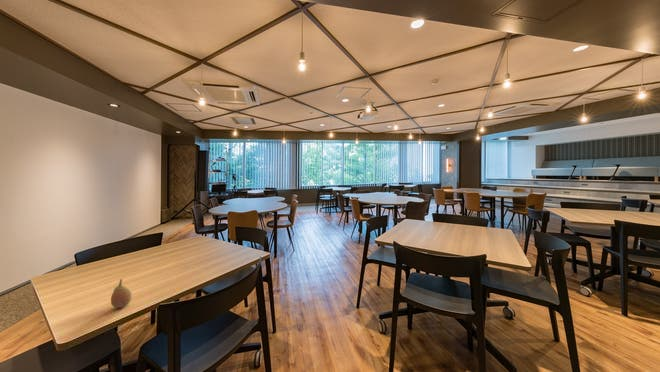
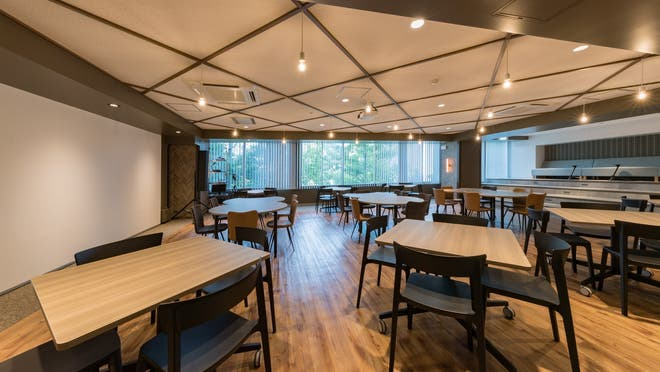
- fruit (121, 293)
